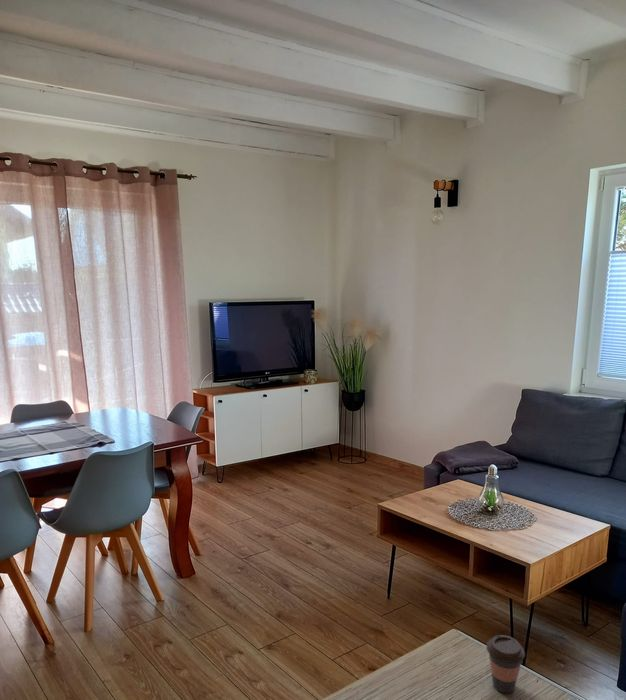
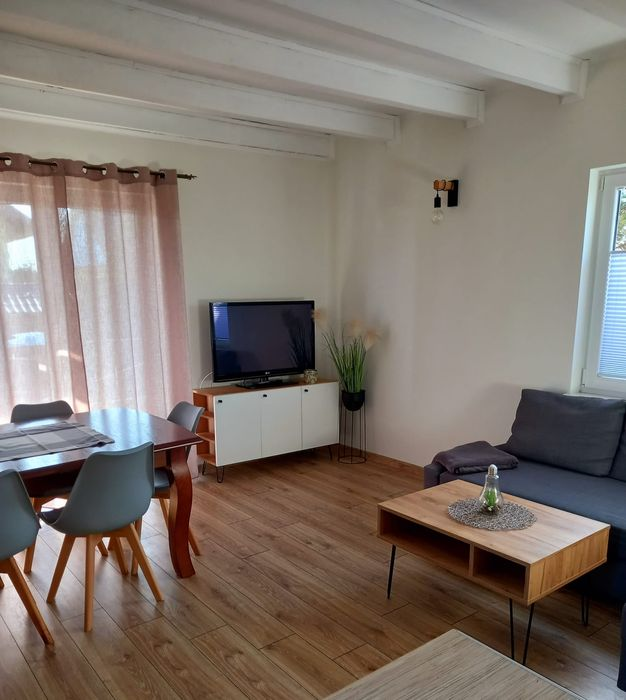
- coffee cup (504, 665)
